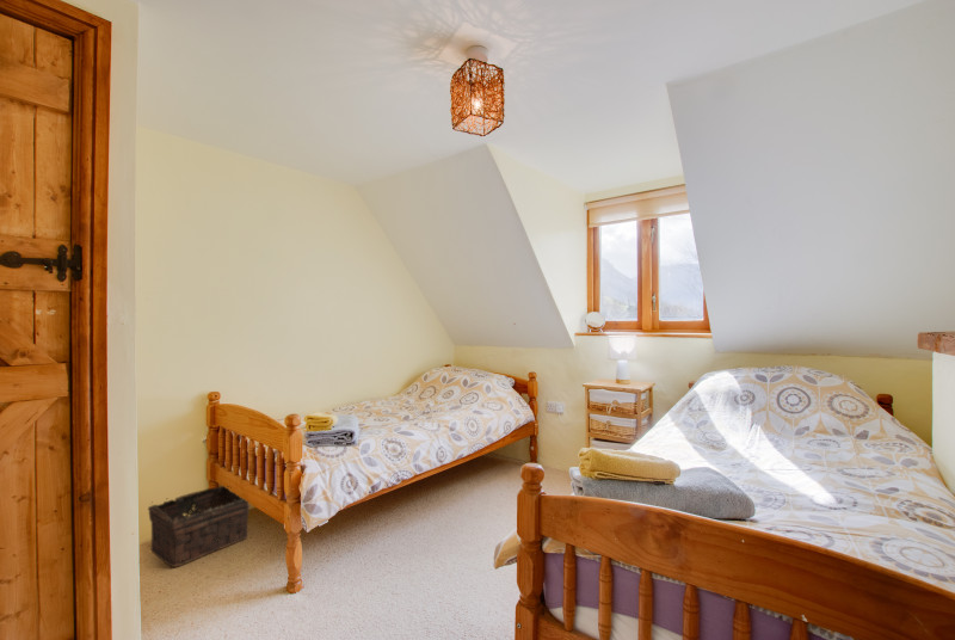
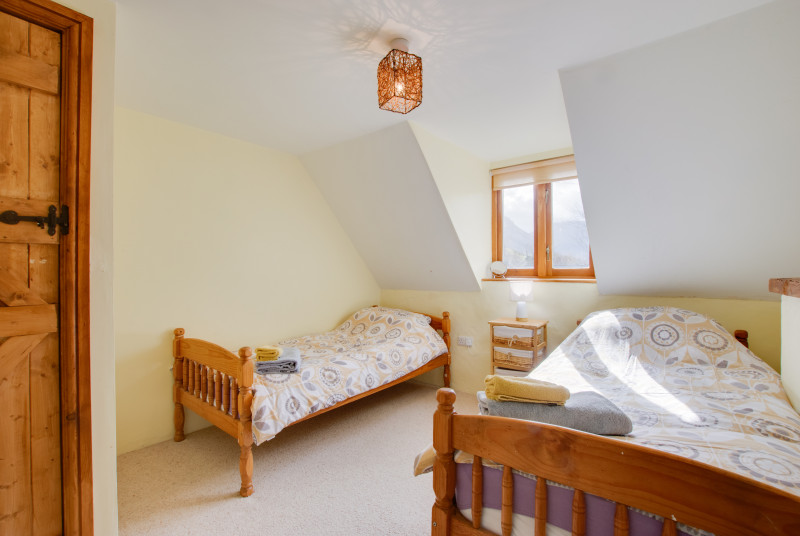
- basket (198, 516)
